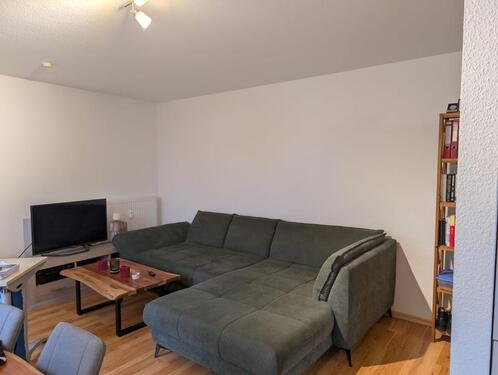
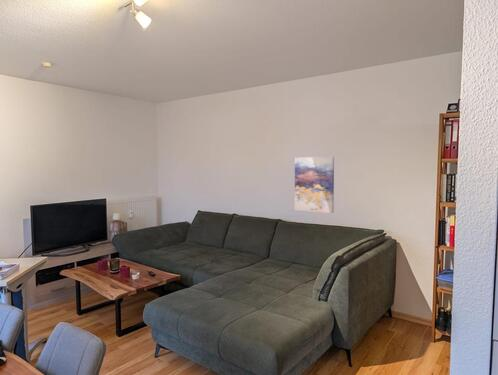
+ wall art (313, 184)
